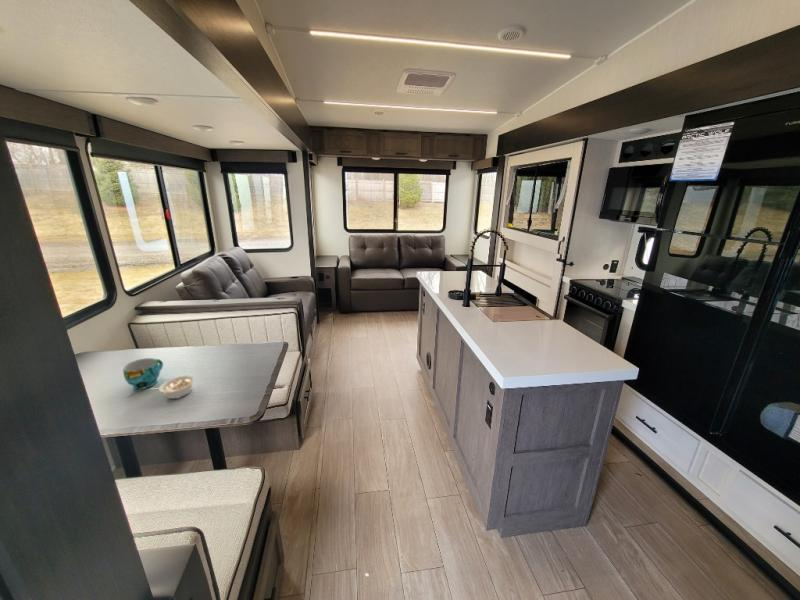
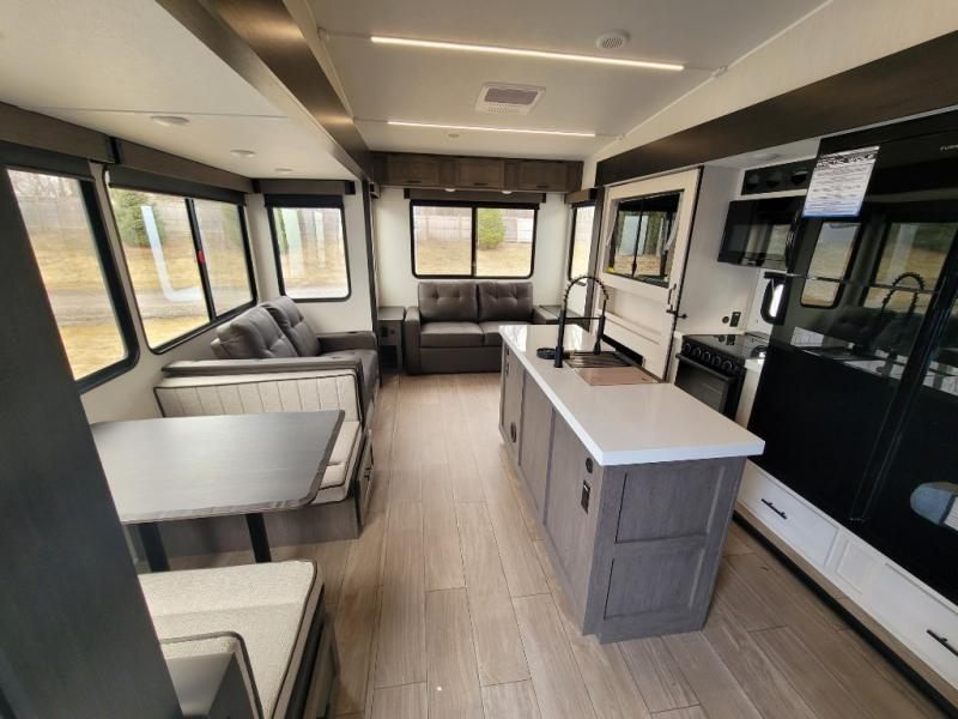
- cup (144, 373)
- legume (177, 387)
